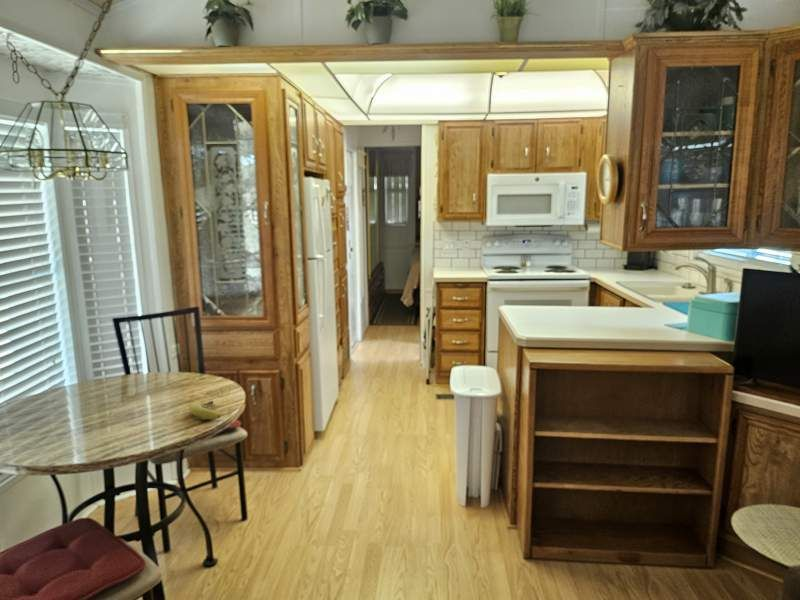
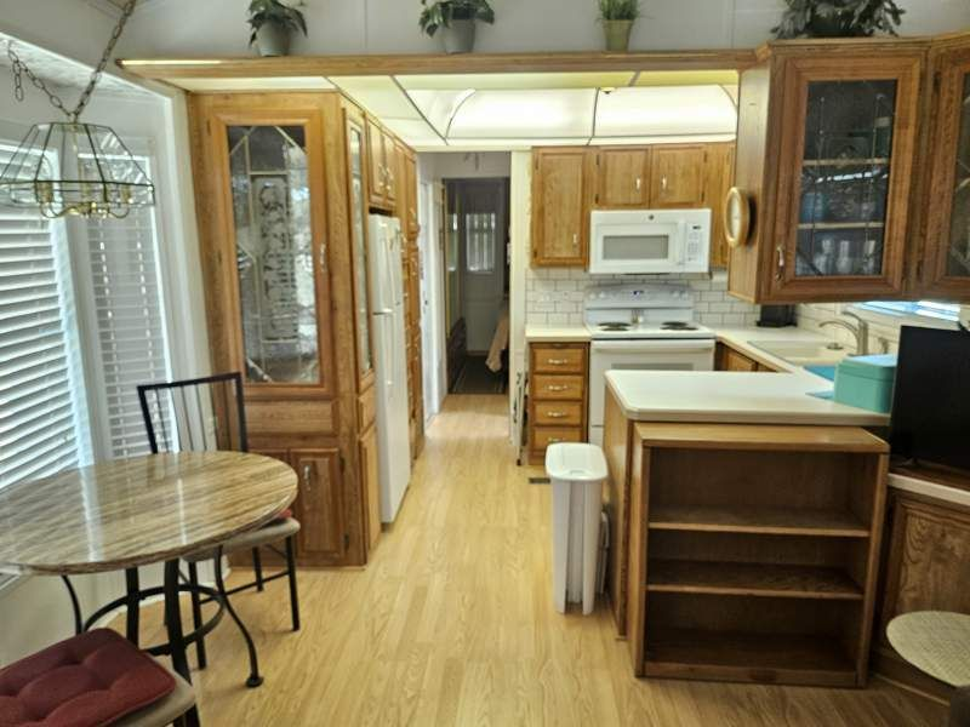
- fruit (204, 408)
